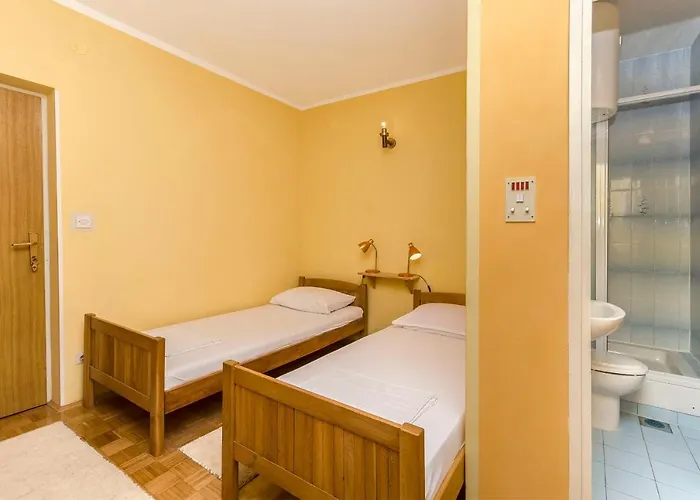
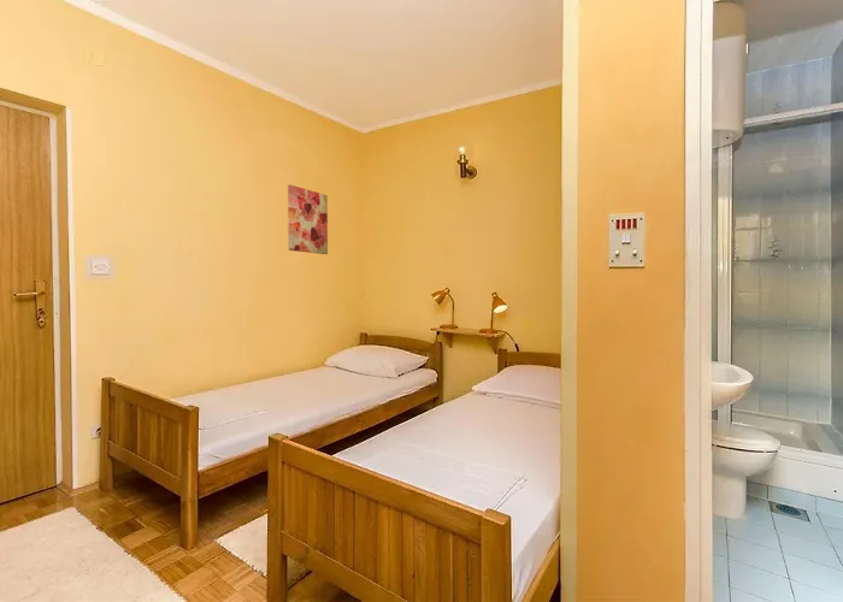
+ wall art (308, 220)
